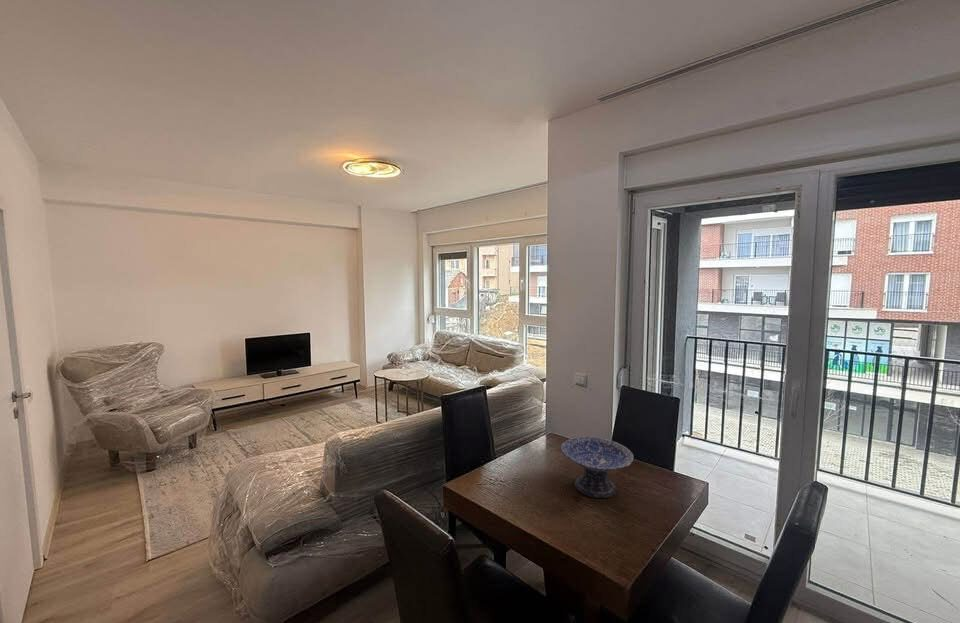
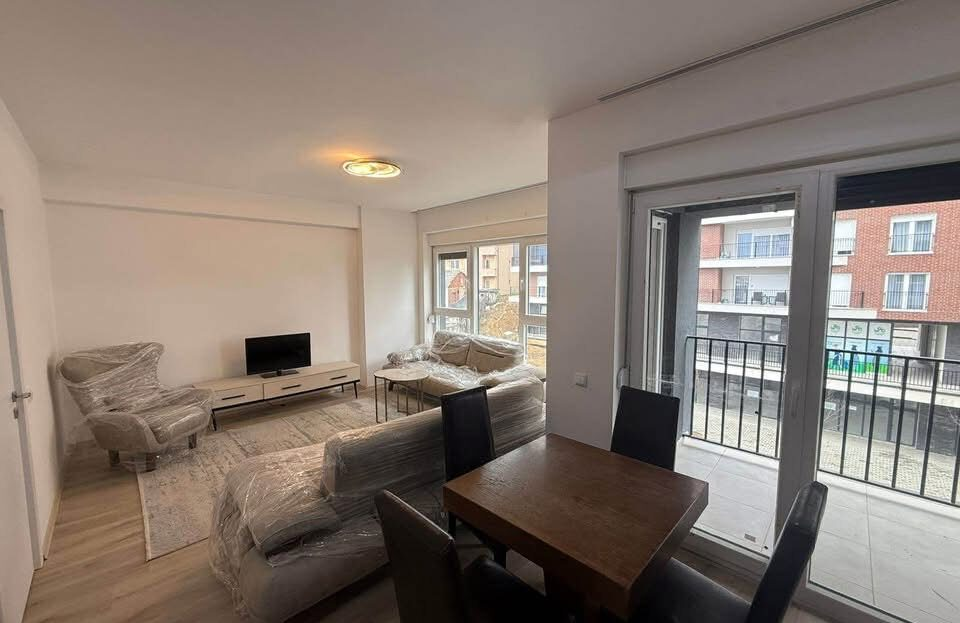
- decorative bowl (595, 468)
